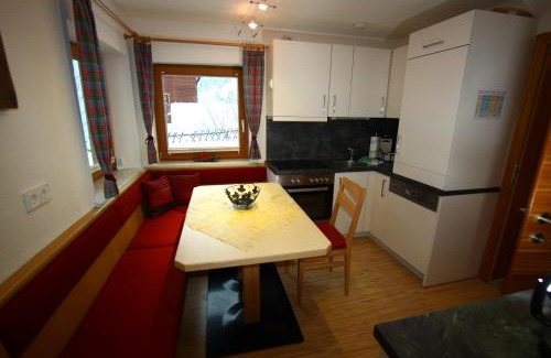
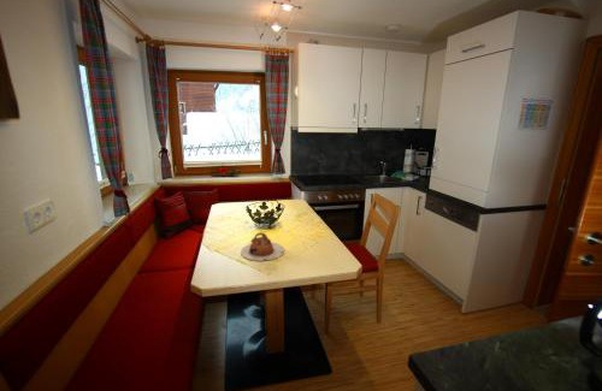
+ teapot (262, 241)
